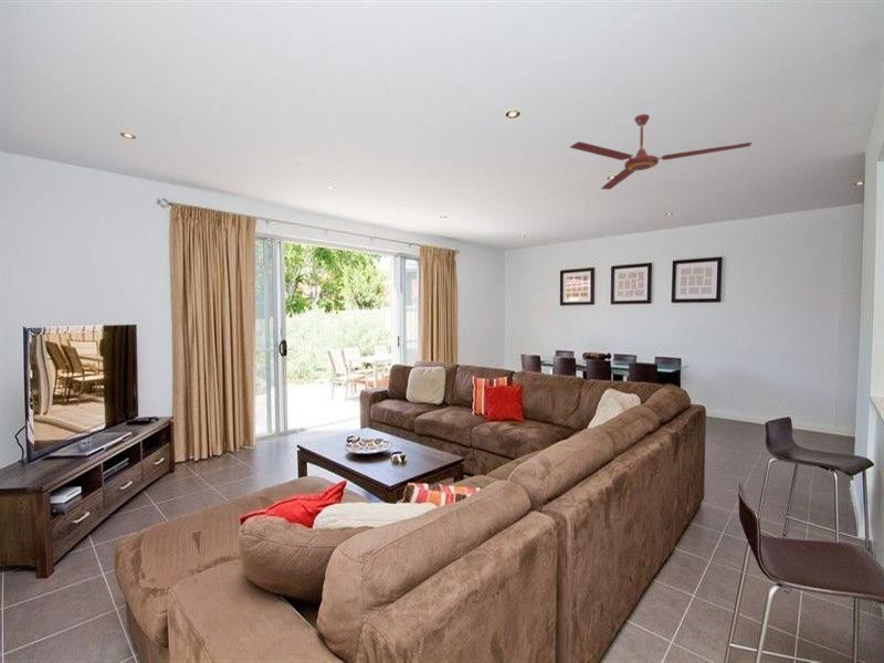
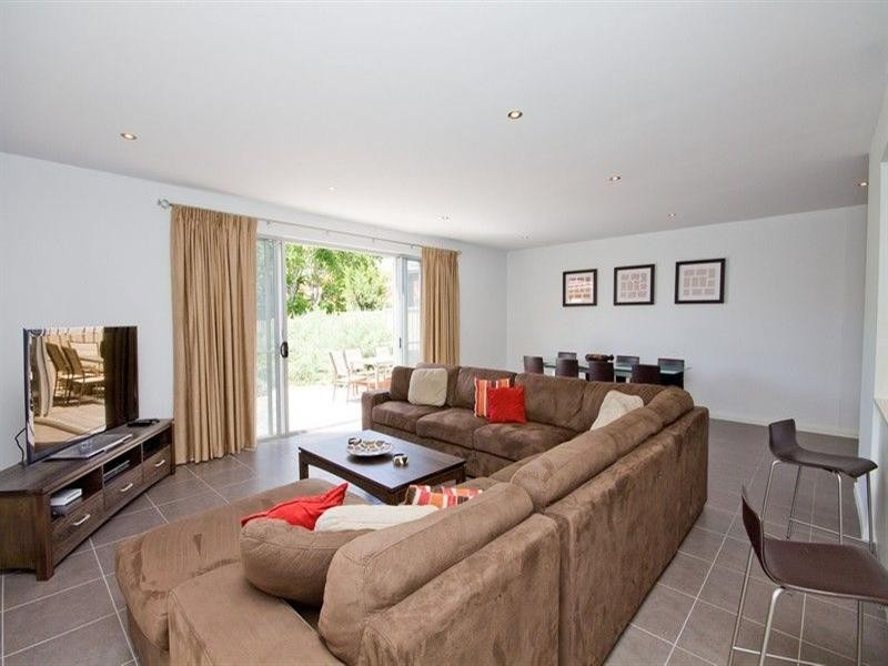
- ceiling fan (664, 155)
